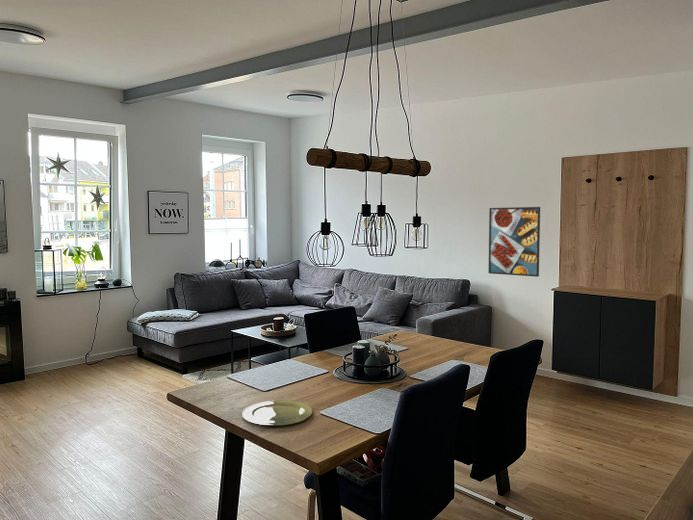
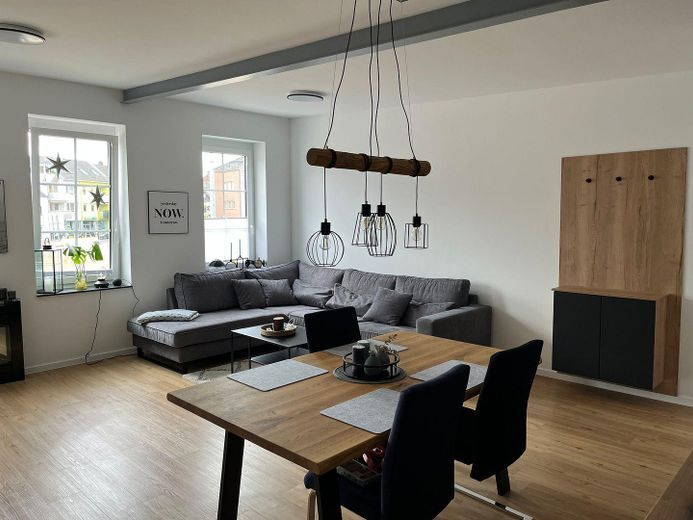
- plate (277, 412)
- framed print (513, 241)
